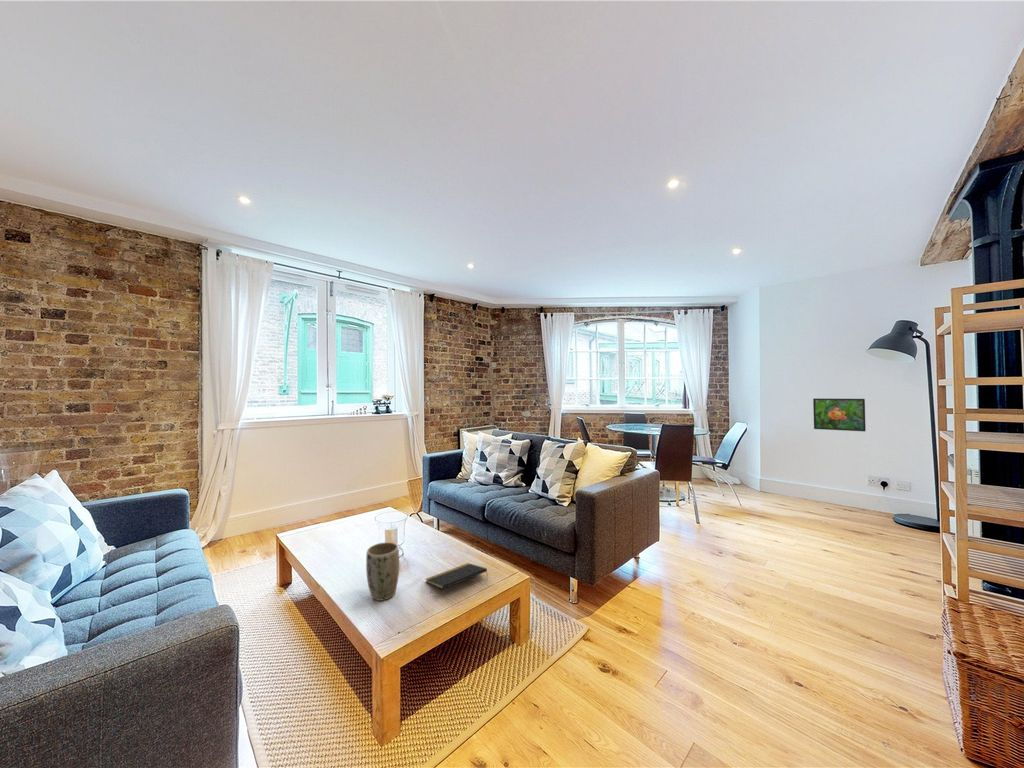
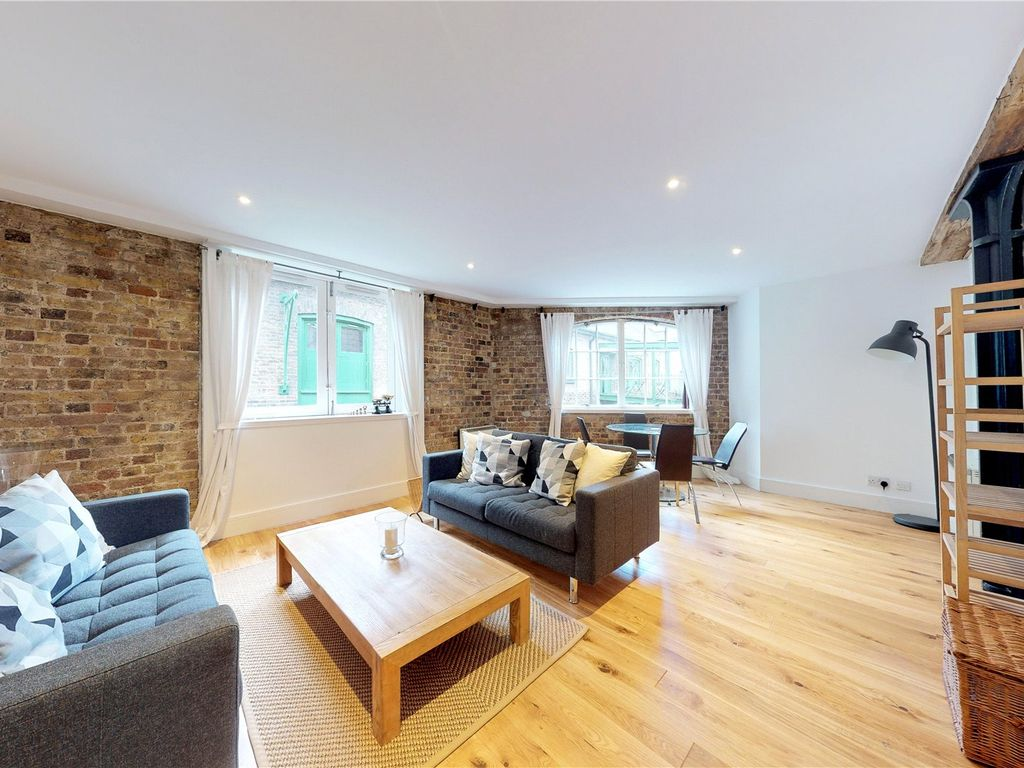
- notepad (456, 575)
- plant pot (383, 571)
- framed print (838, 414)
